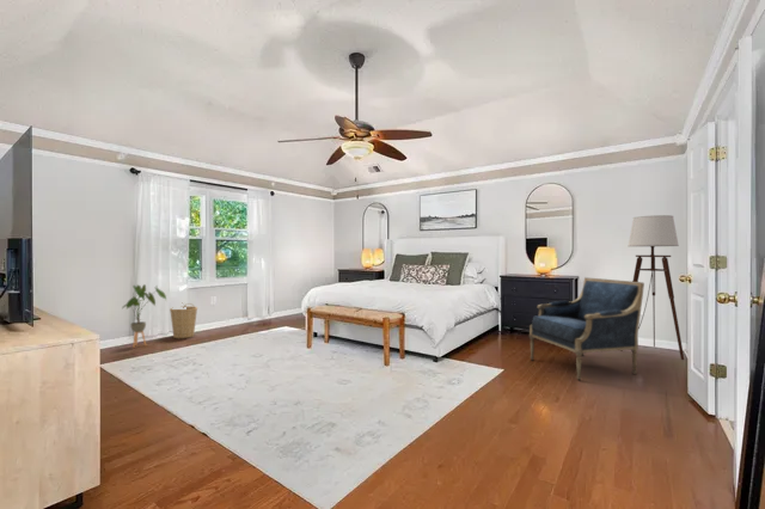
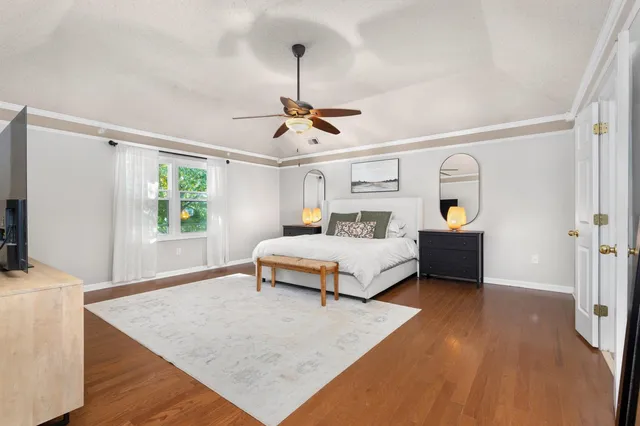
- house plant (140, 314)
- floor lamp (637, 281)
- basket (183, 319)
- armchair (581, 323)
